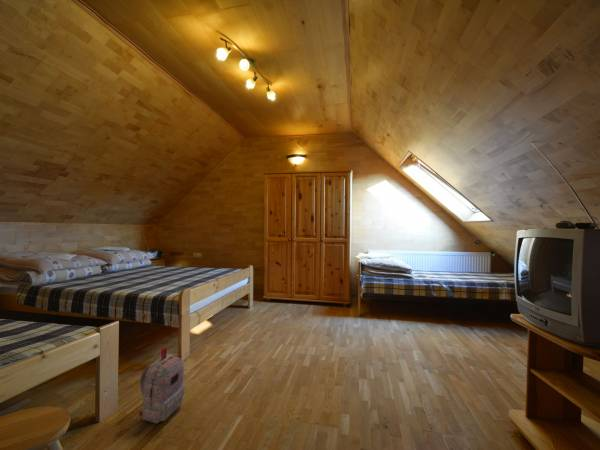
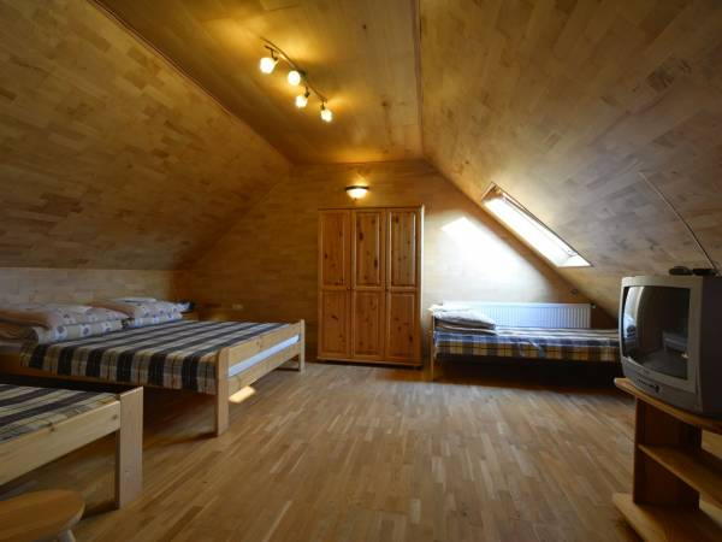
- backpack (162, 379)
